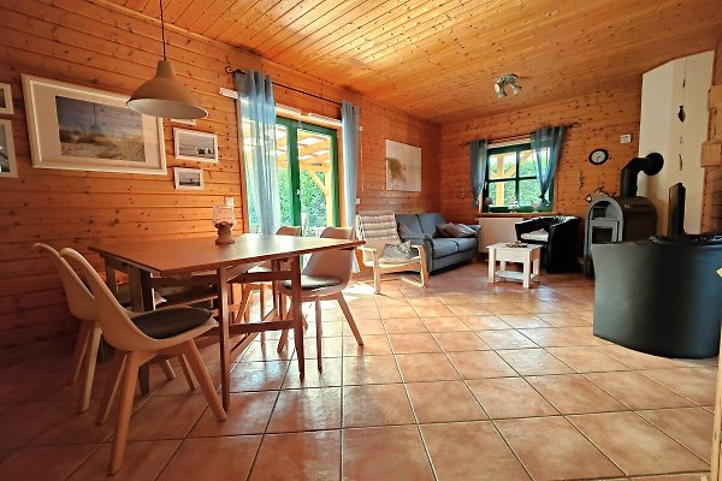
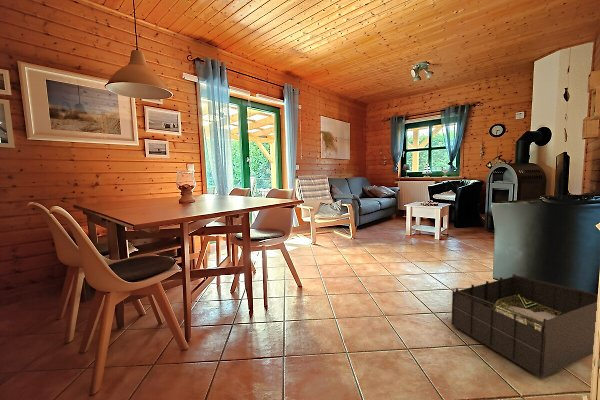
+ storage bin (525, 313)
